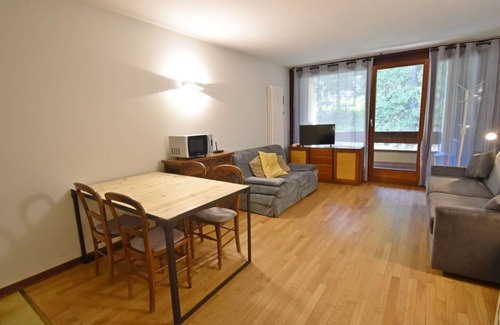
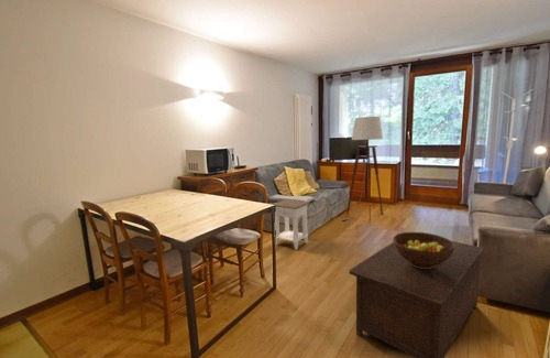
+ nightstand (288, 224)
+ cabinet (419, 289)
+ fruit bowl (421, 252)
+ floor lamp (365, 167)
